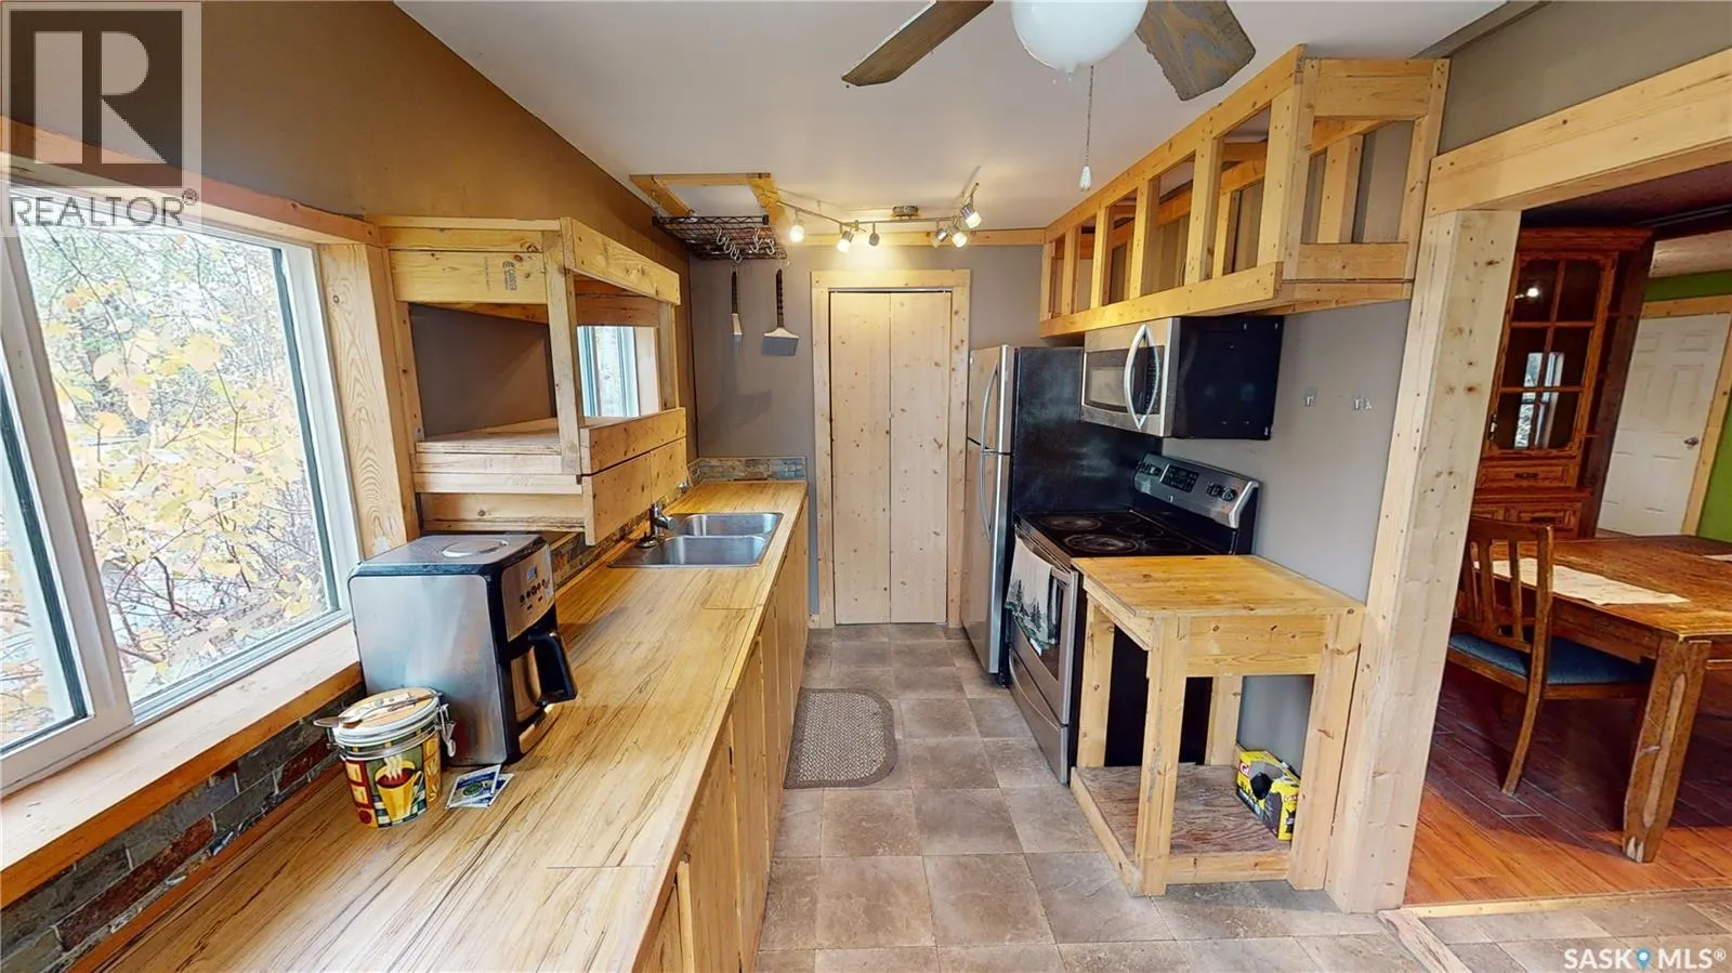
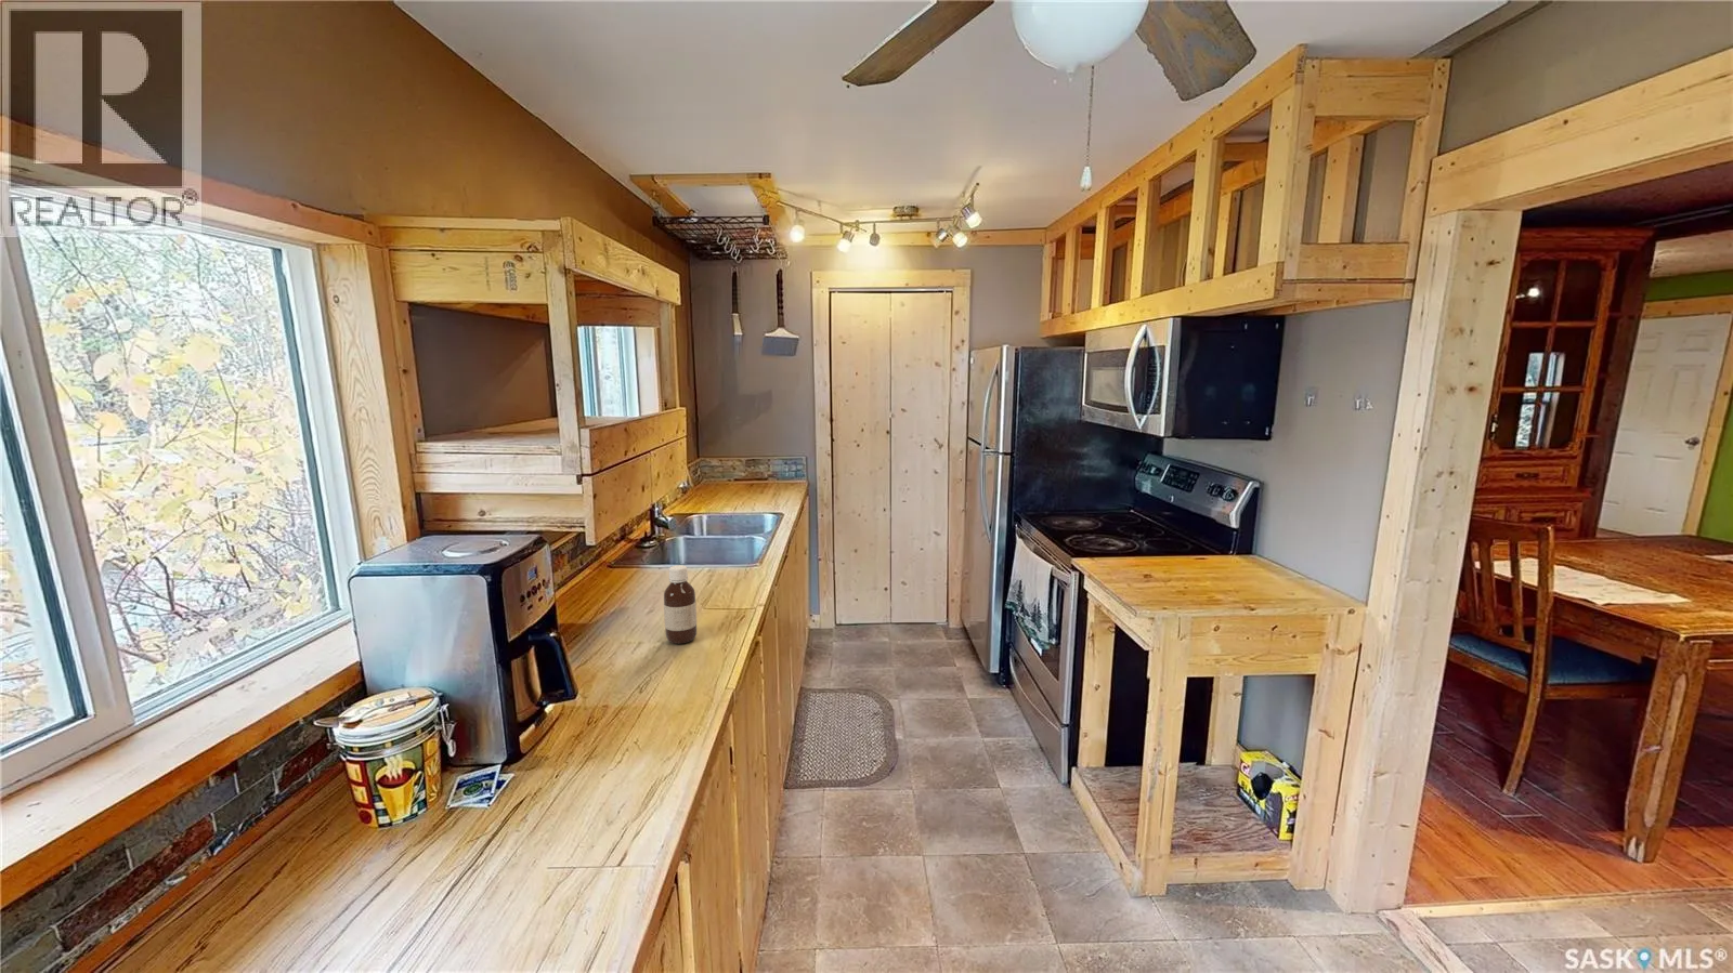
+ bottle (680, 603)
